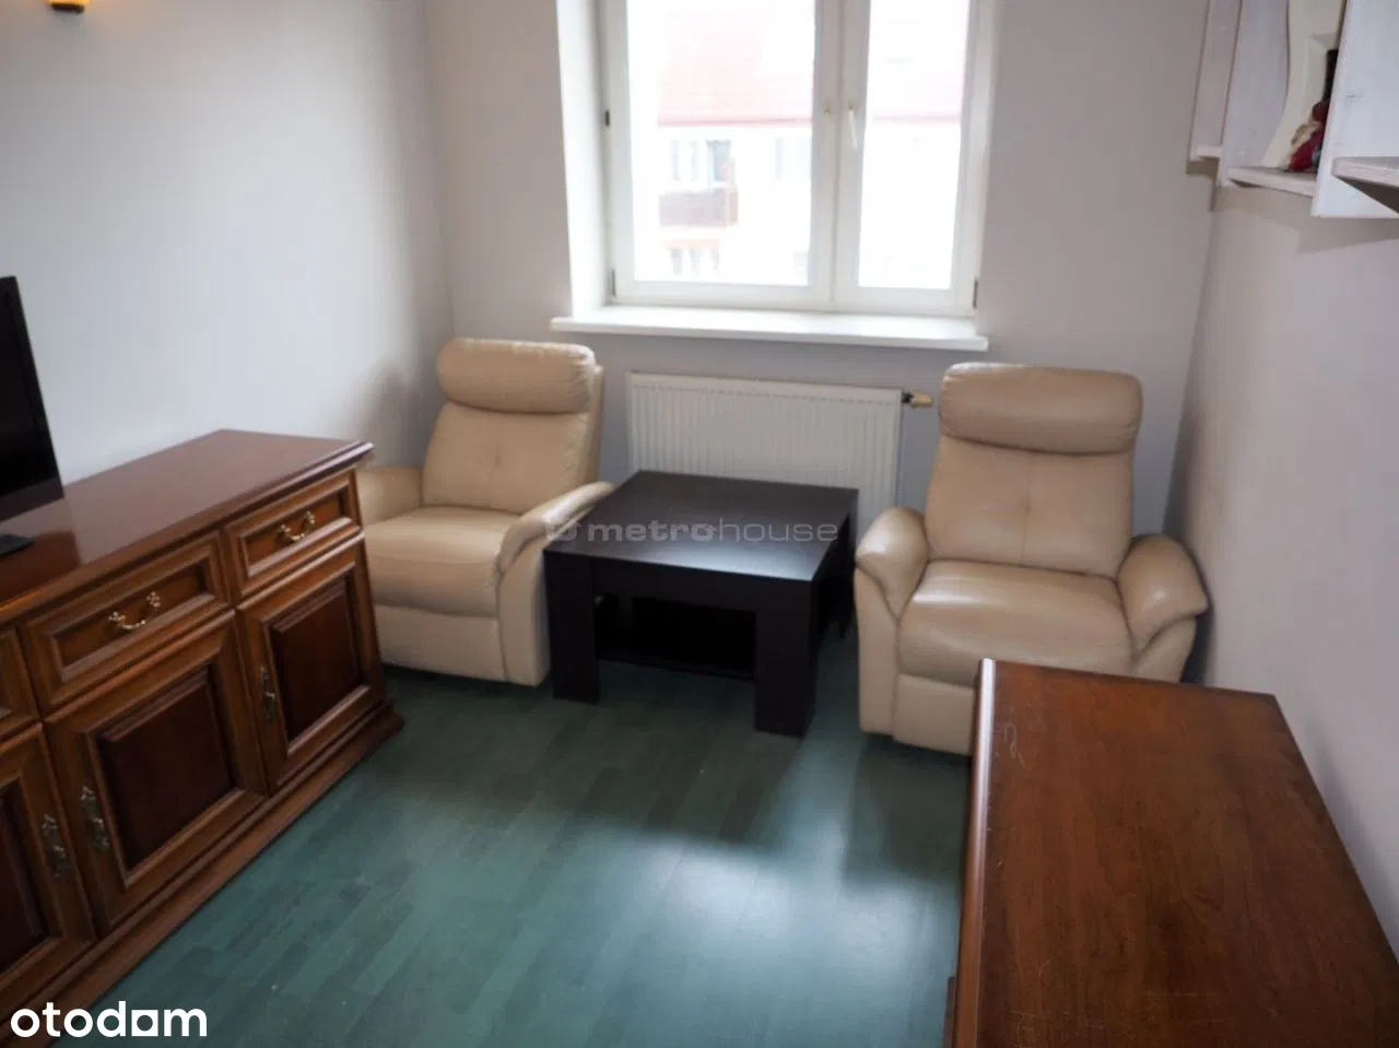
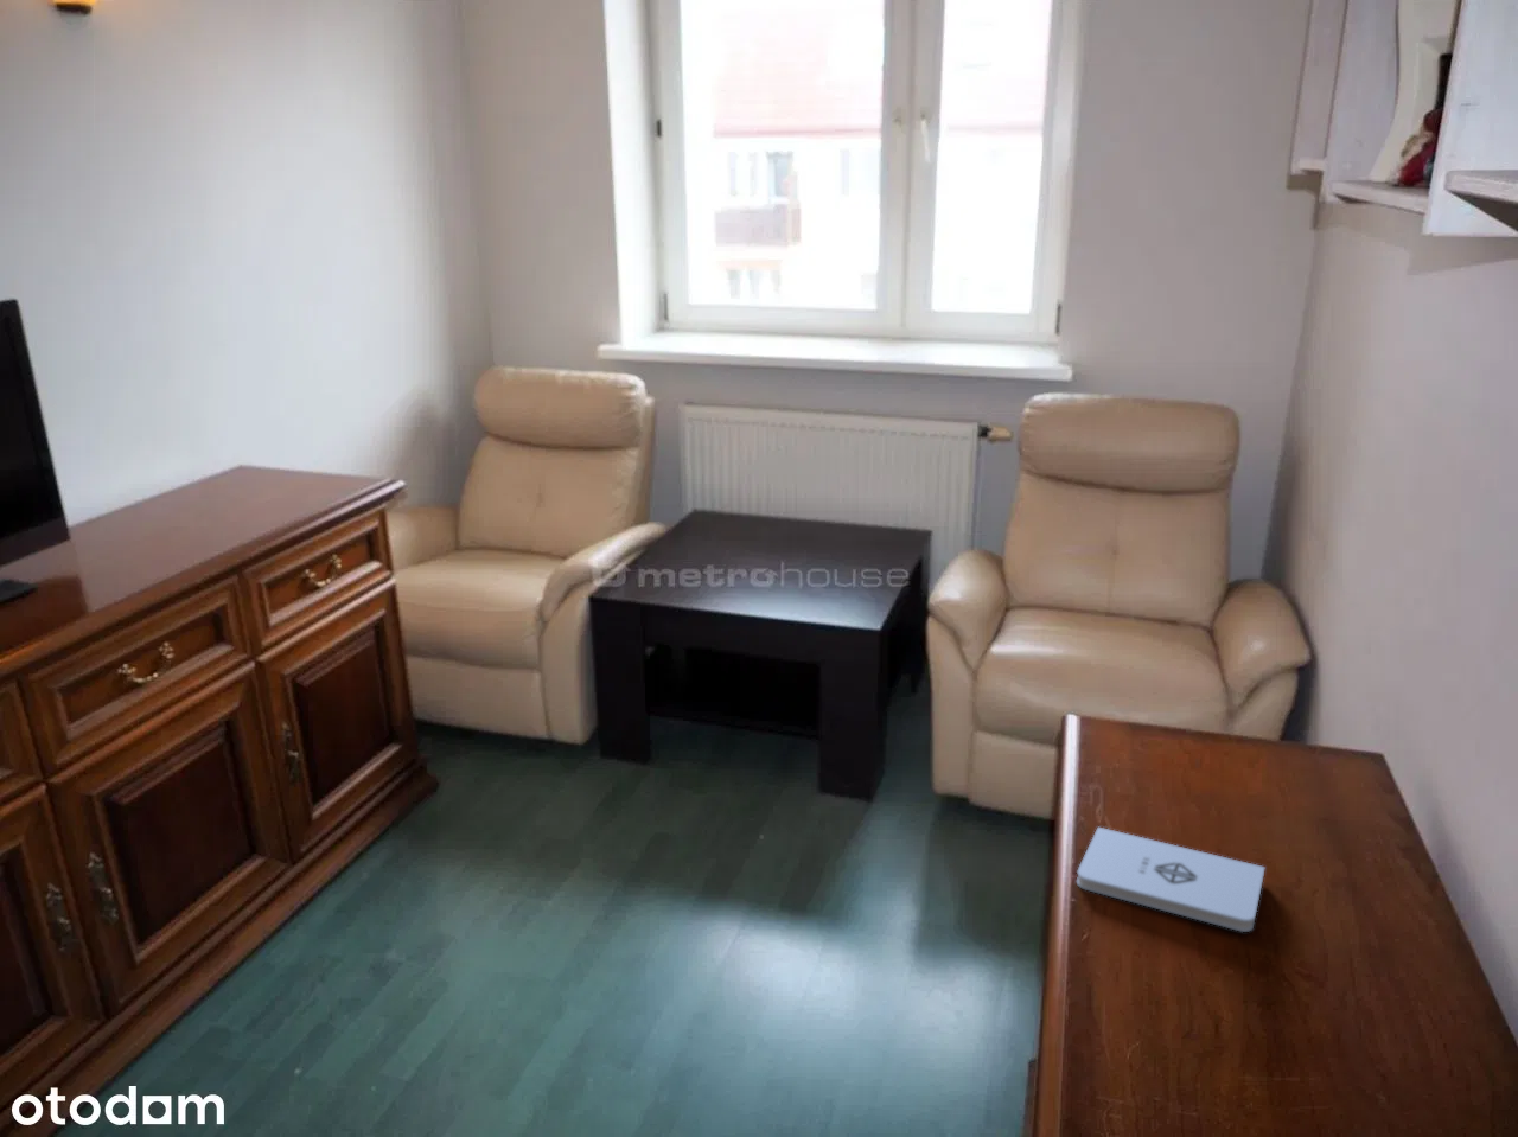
+ notepad (1169, 877)
